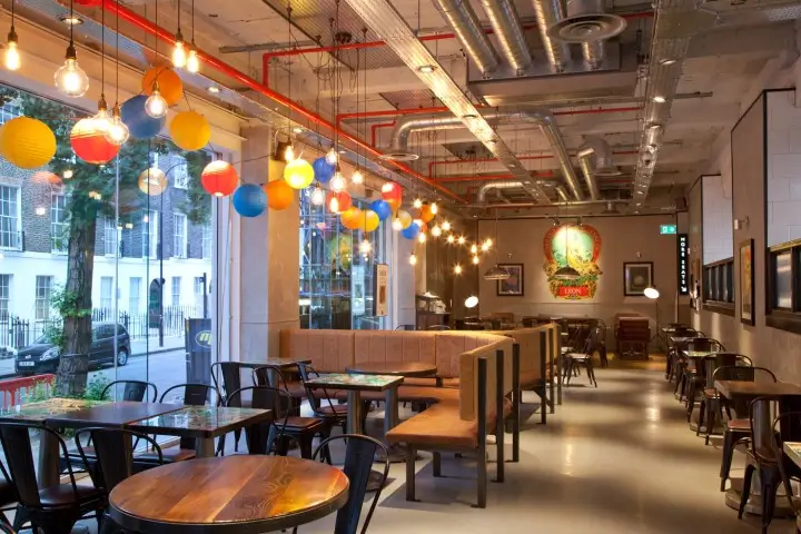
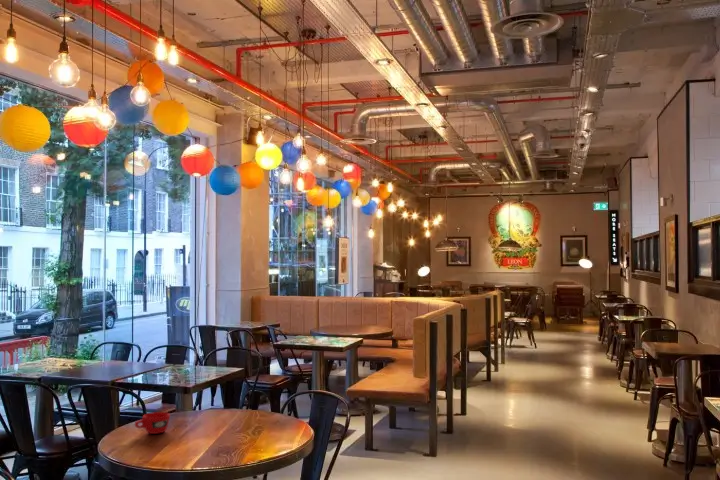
+ cup (152, 424)
